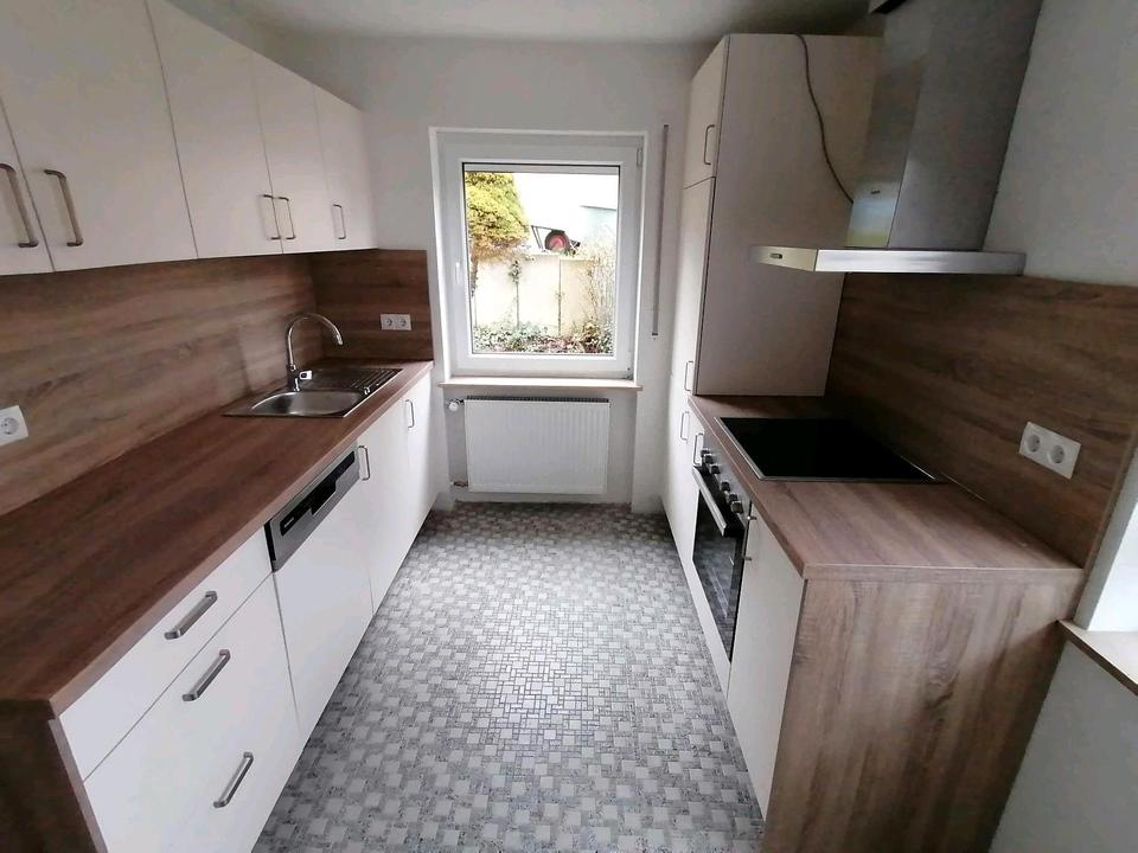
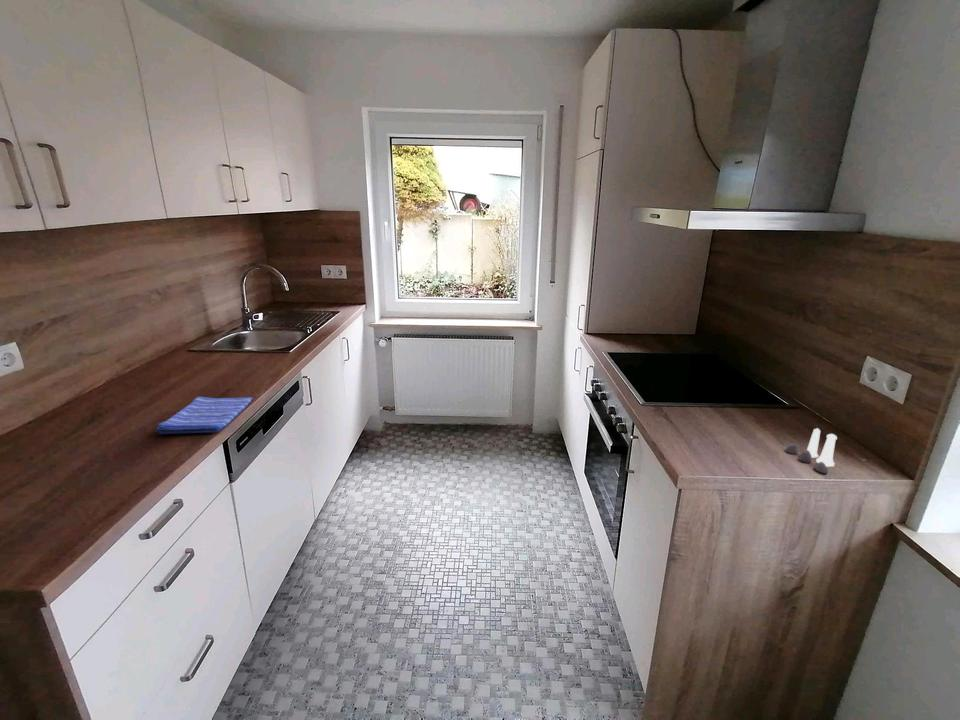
+ salt and pepper shaker set (816, 446)
+ dish towel (207, 412)
